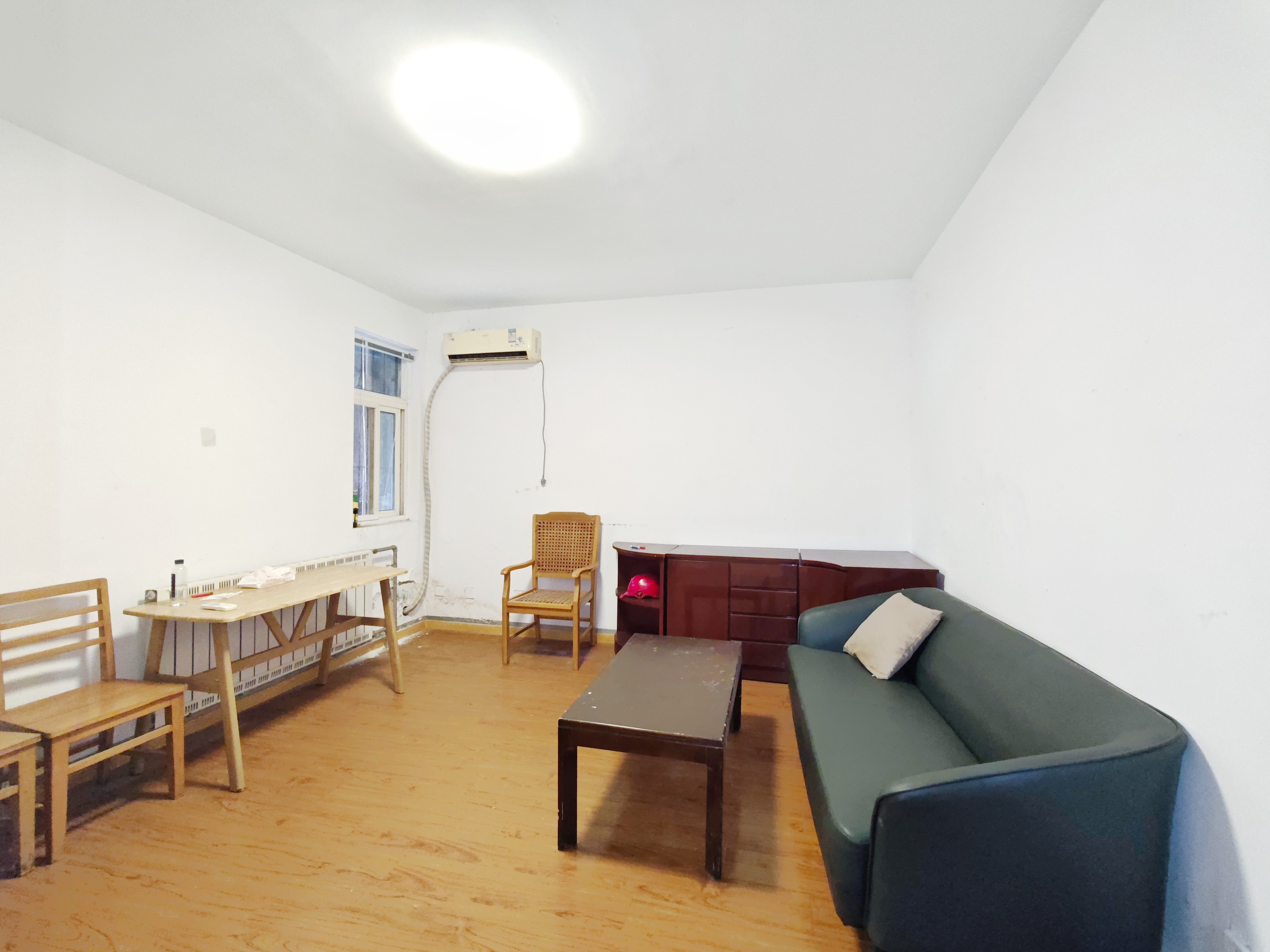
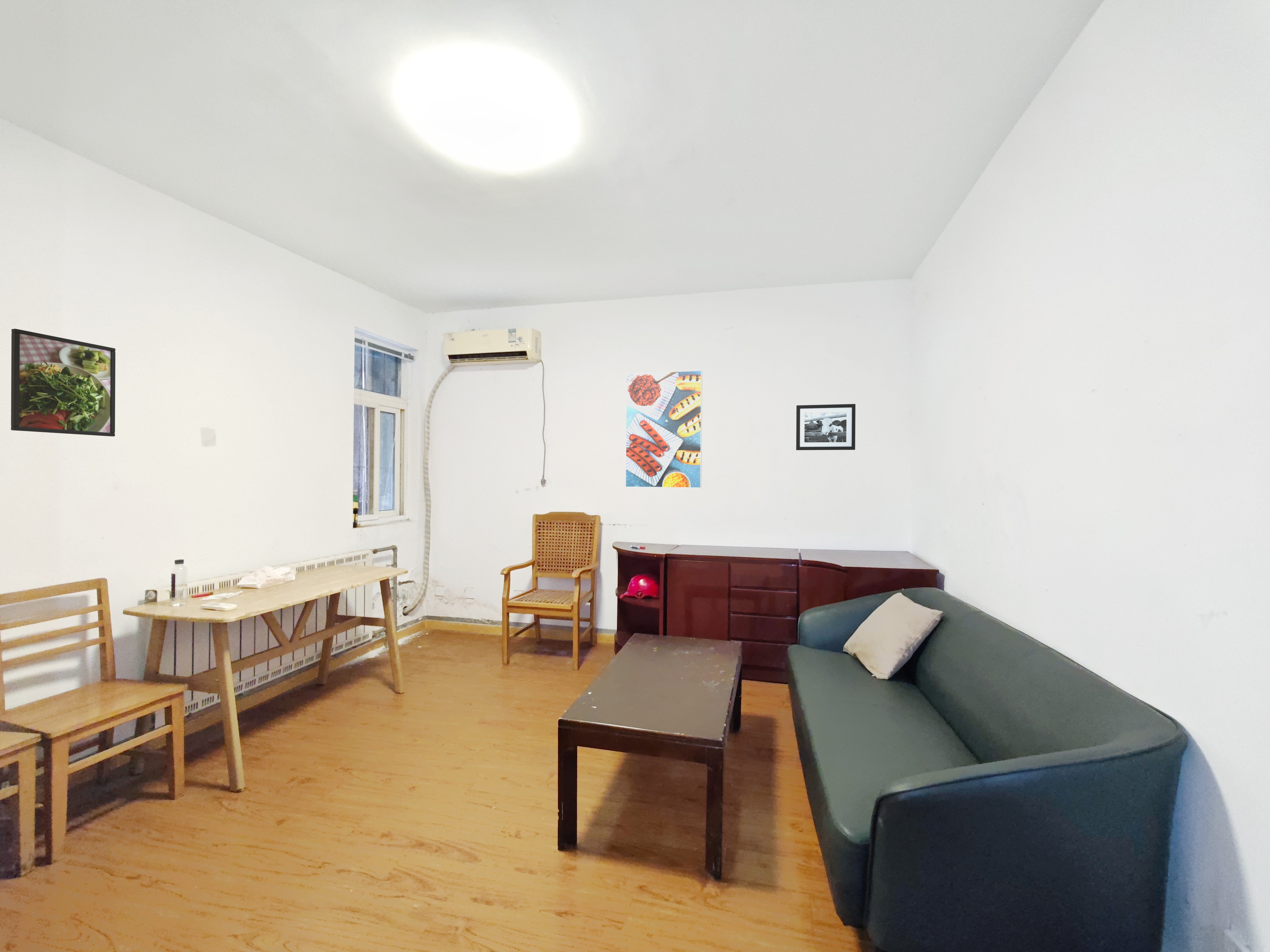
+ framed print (67, 386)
+ picture frame (825, 427)
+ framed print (663, 430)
